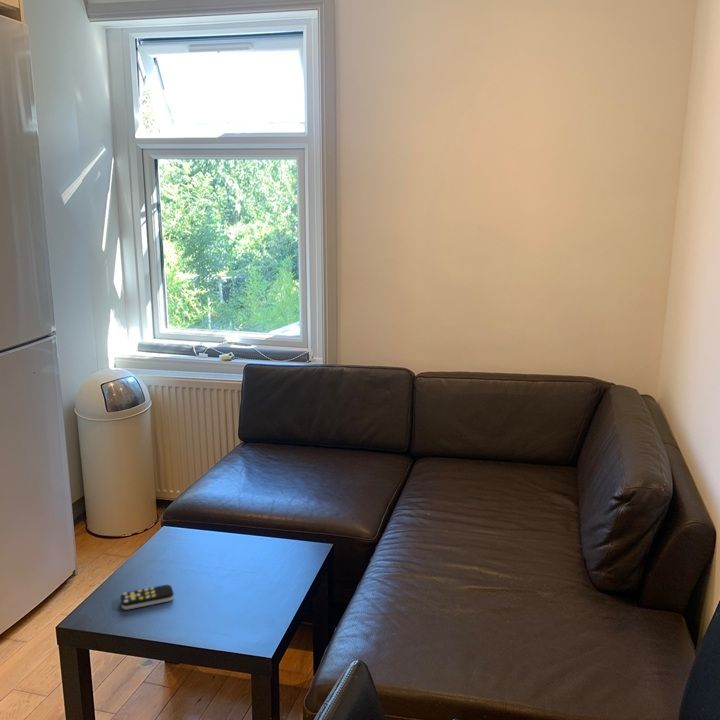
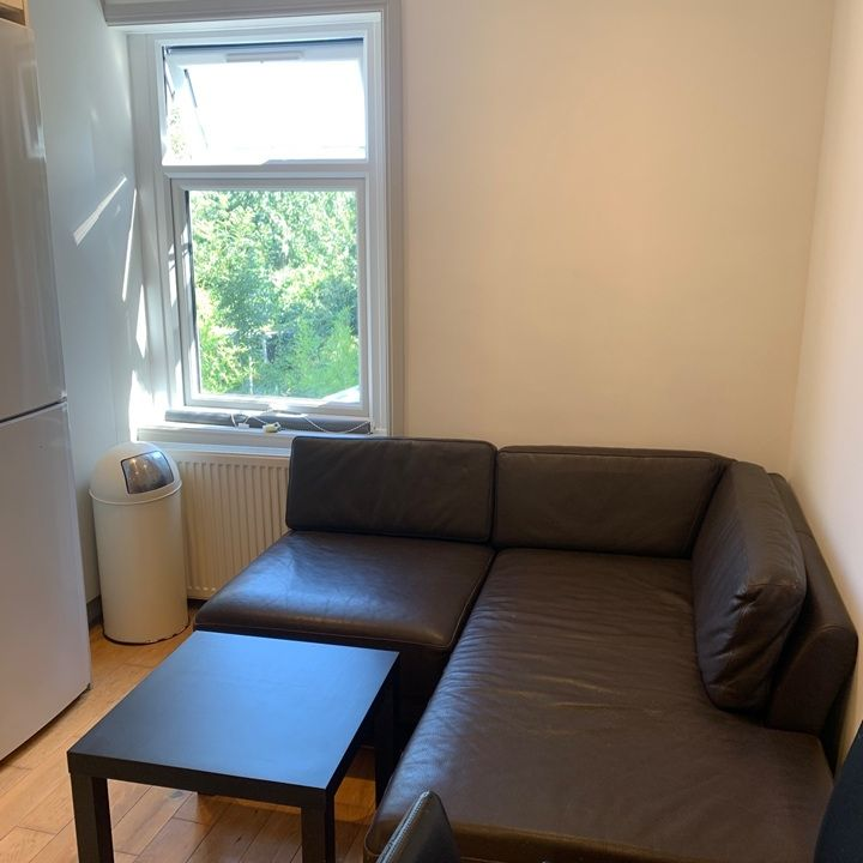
- remote control (147, 596)
